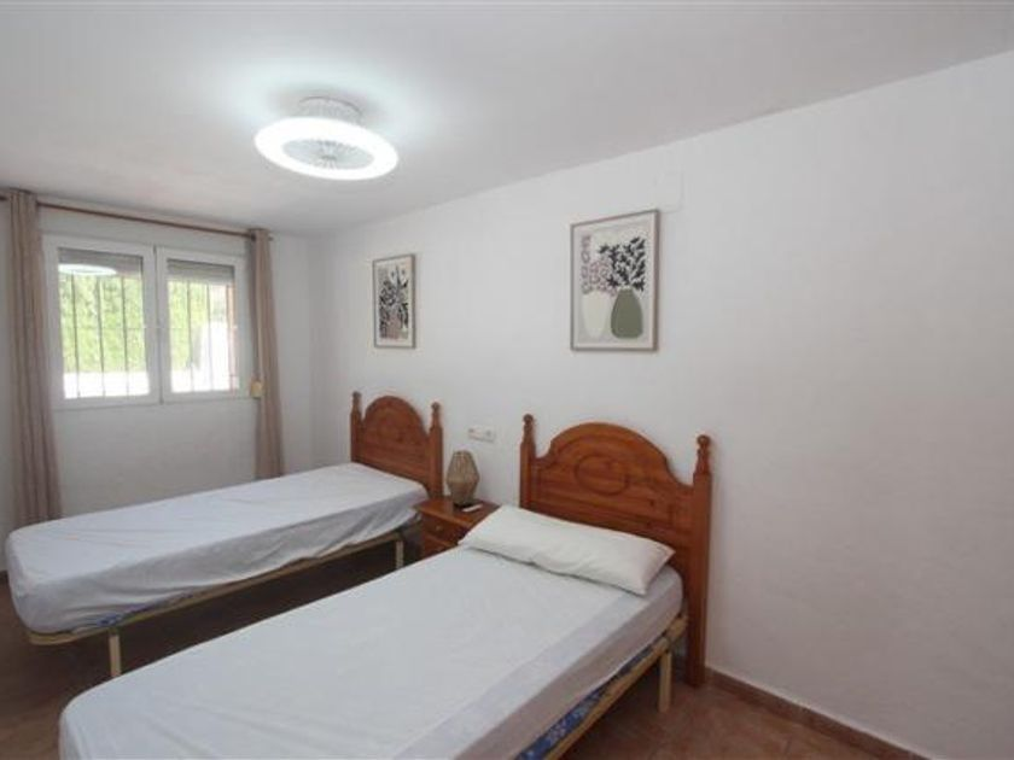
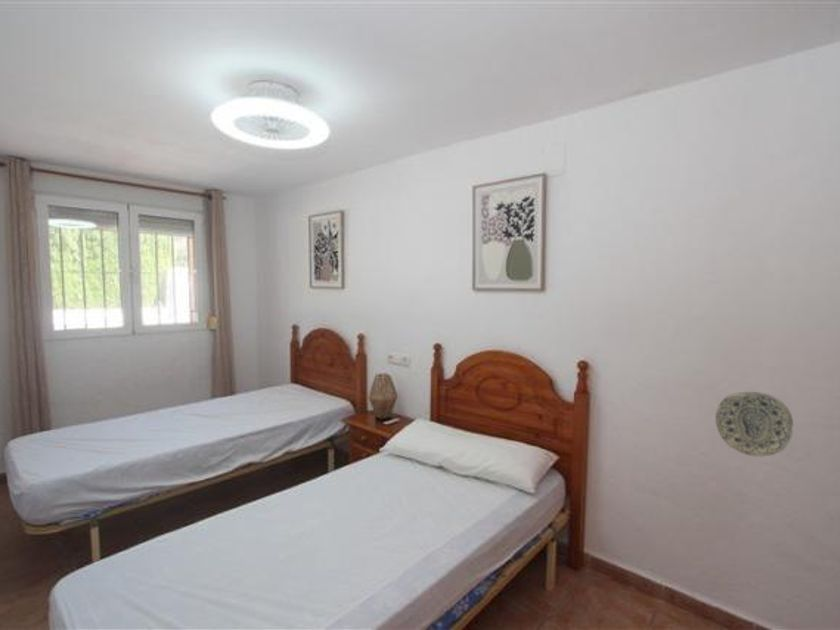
+ decorative plate (752, 424)
